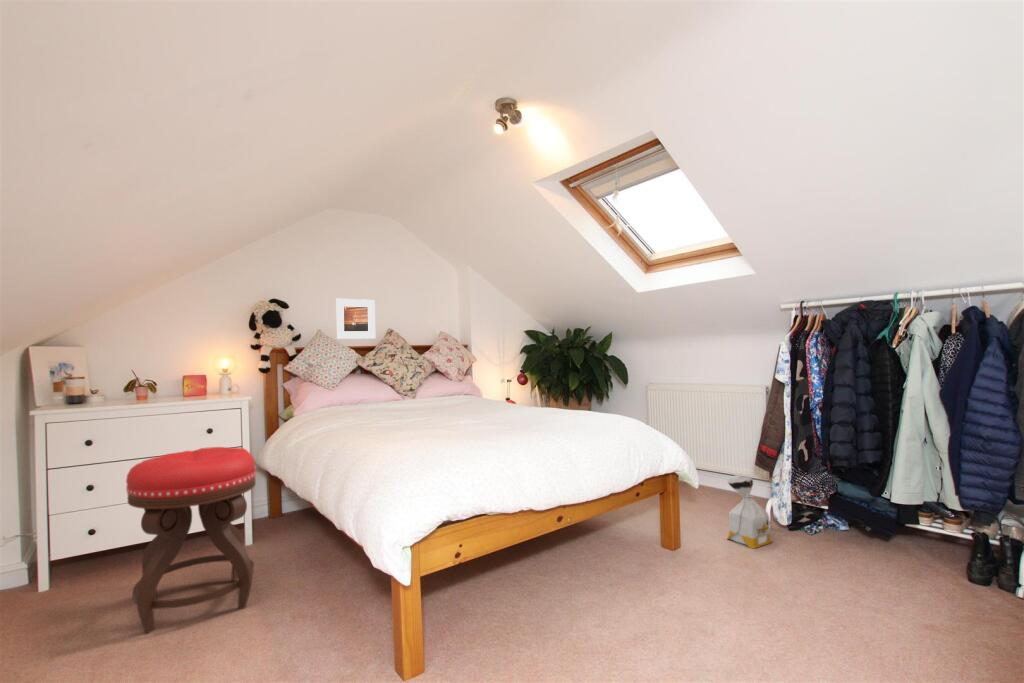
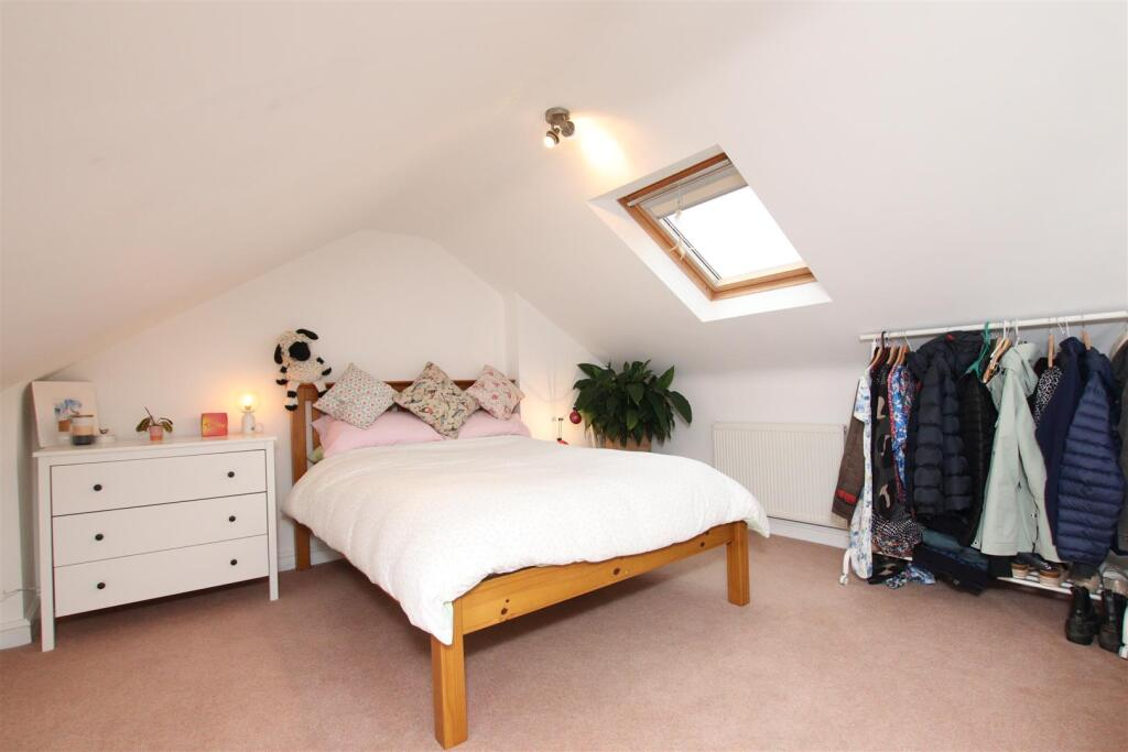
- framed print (355, 319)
- stool (190, 526)
- bag (746, 507)
